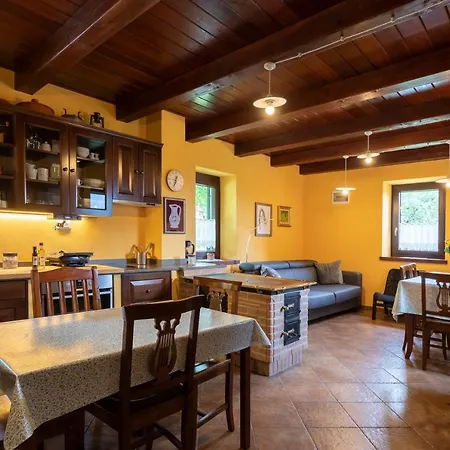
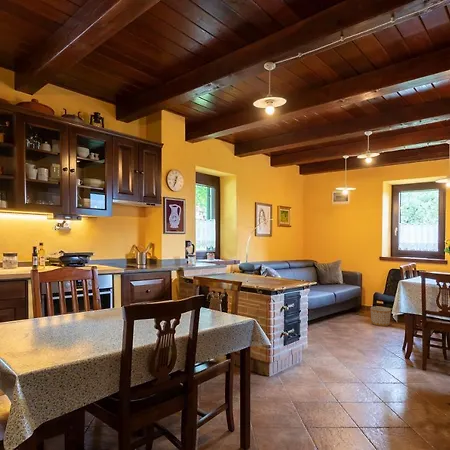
+ planter (380, 316)
